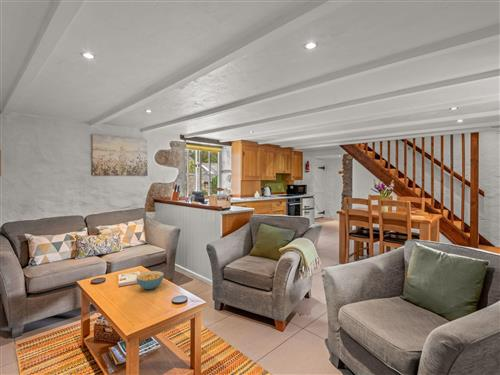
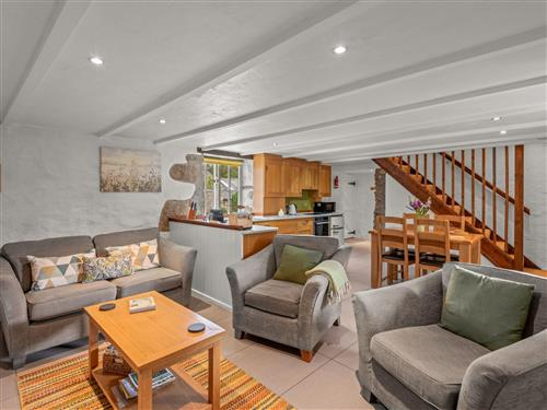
- cereal bowl (150, 281)
